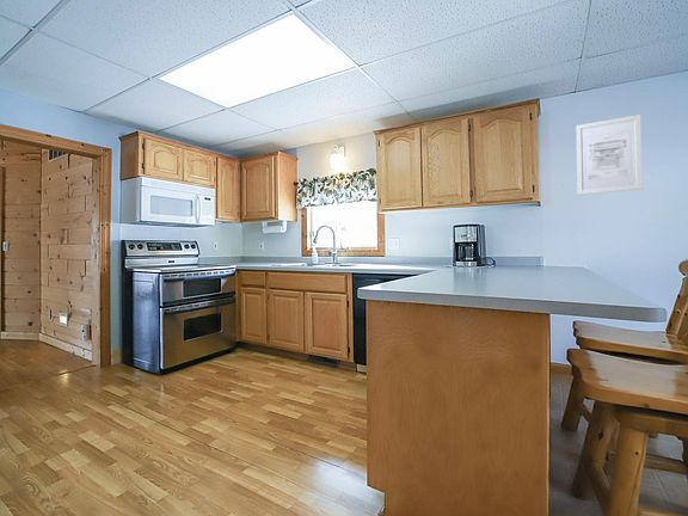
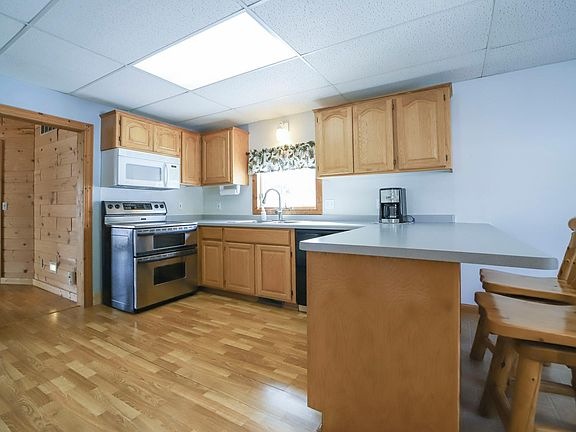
- wall art (607, 155)
